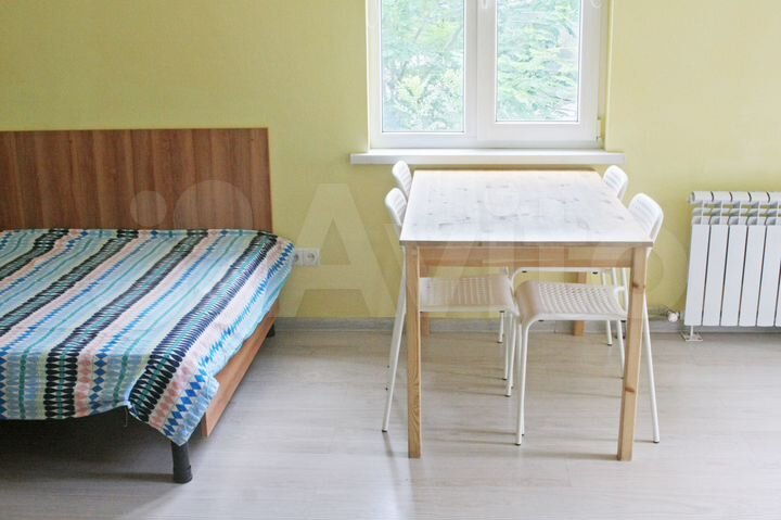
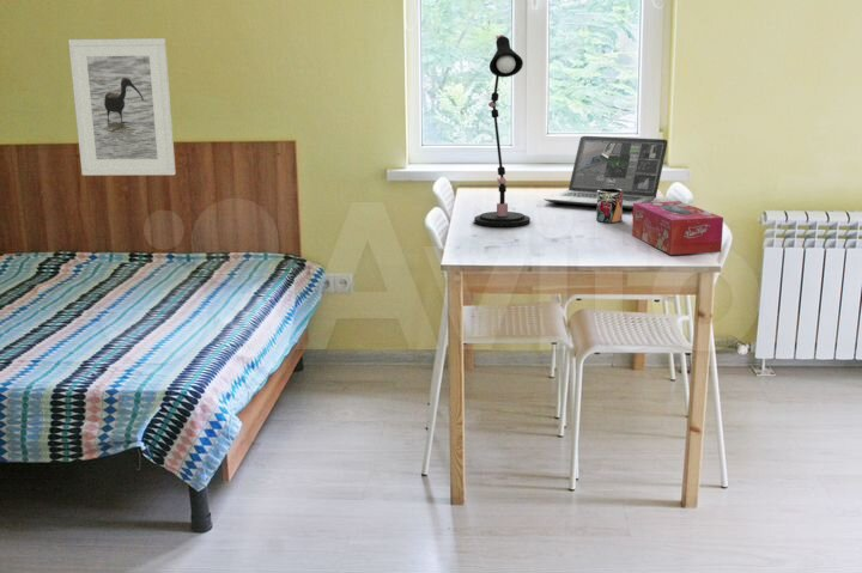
+ mug (608, 203)
+ desk lamp (497, 128)
+ tissue box (675, 226)
+ laptop (606, 171)
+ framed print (122, 108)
